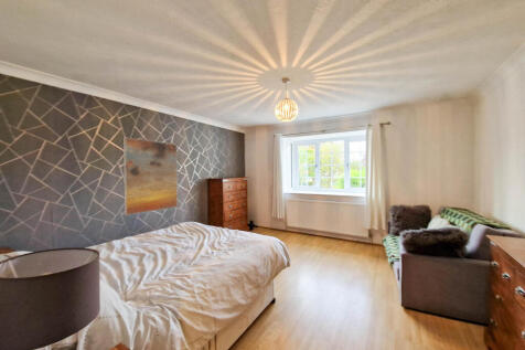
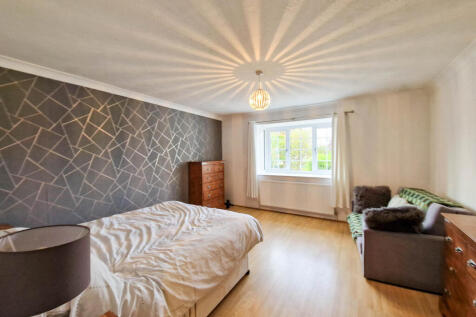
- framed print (153, 176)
